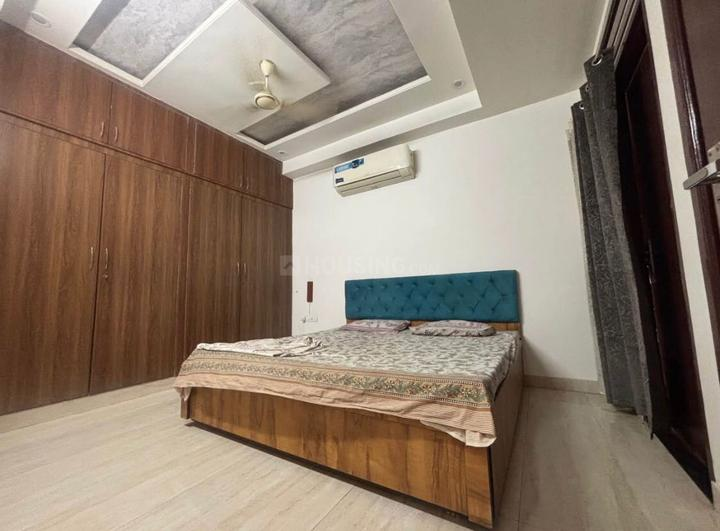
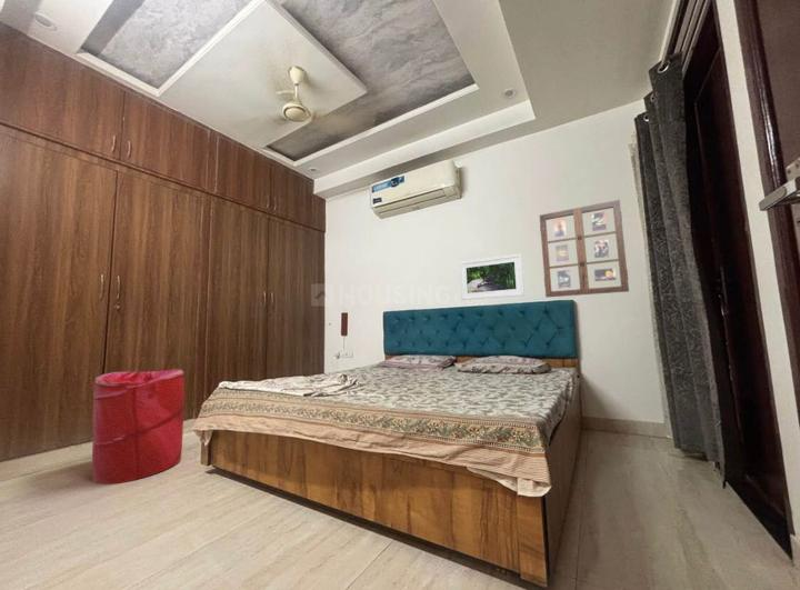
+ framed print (490, 278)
+ laundry hamper (140, 419)
+ picture frame (581, 250)
